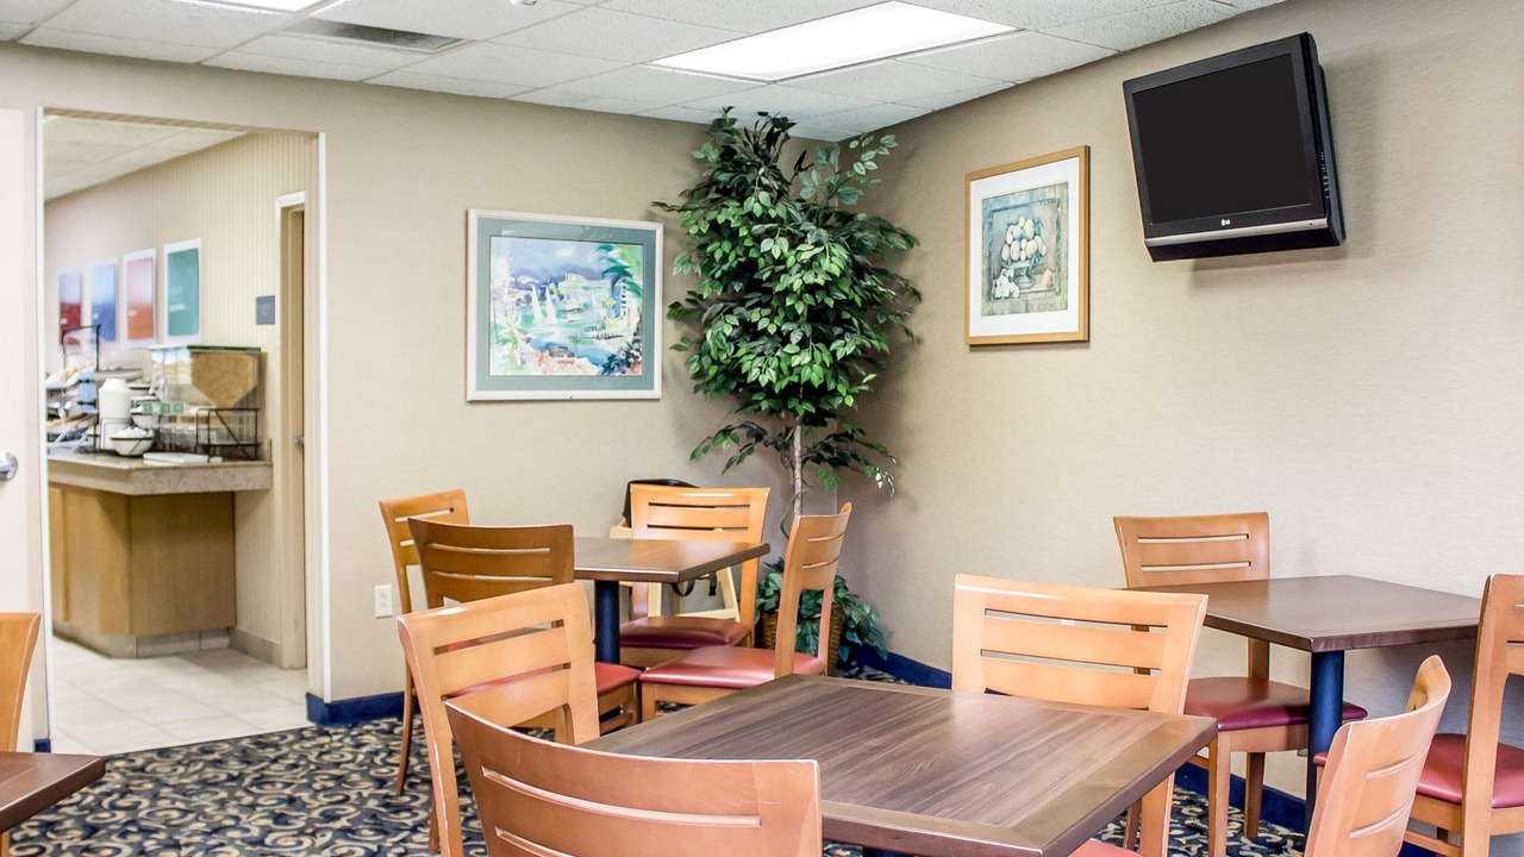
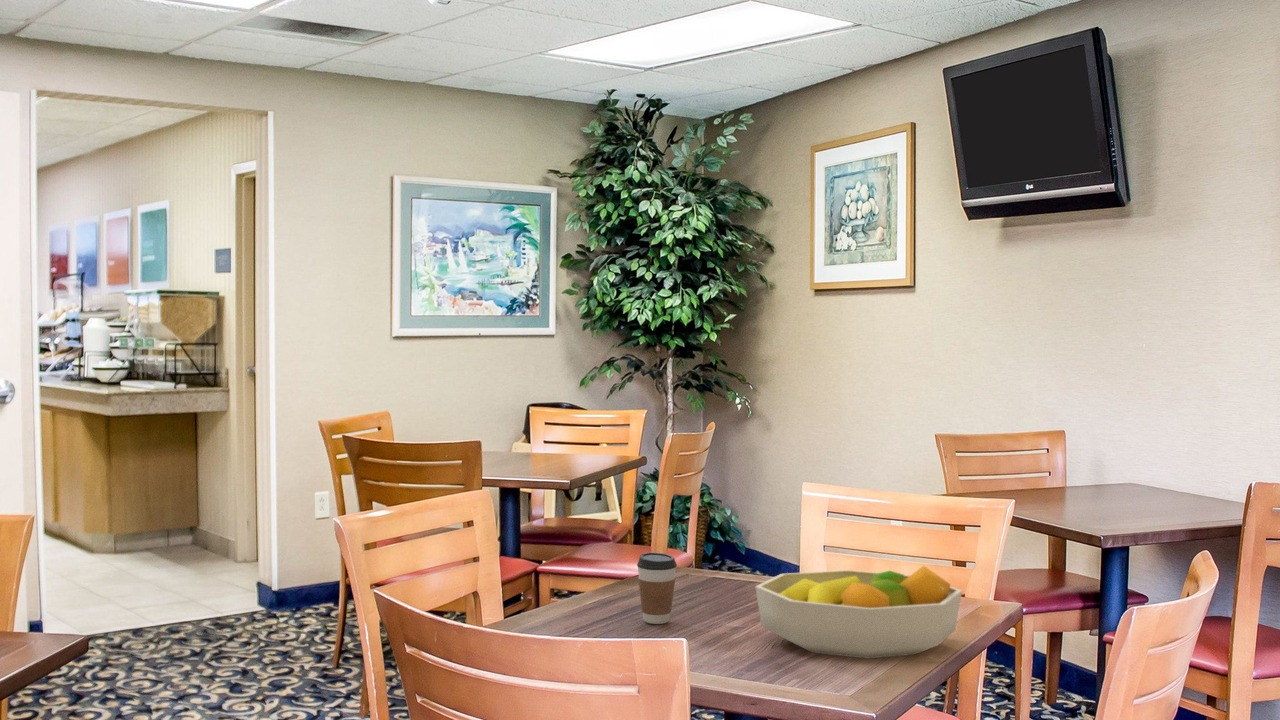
+ fruit bowl (858, 602)
+ coffee cup (656, 588)
